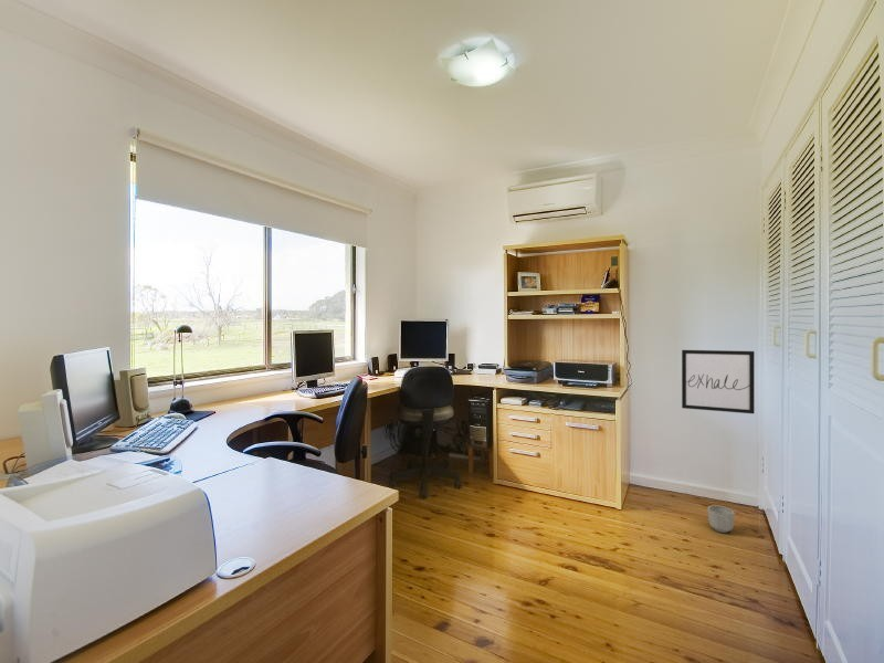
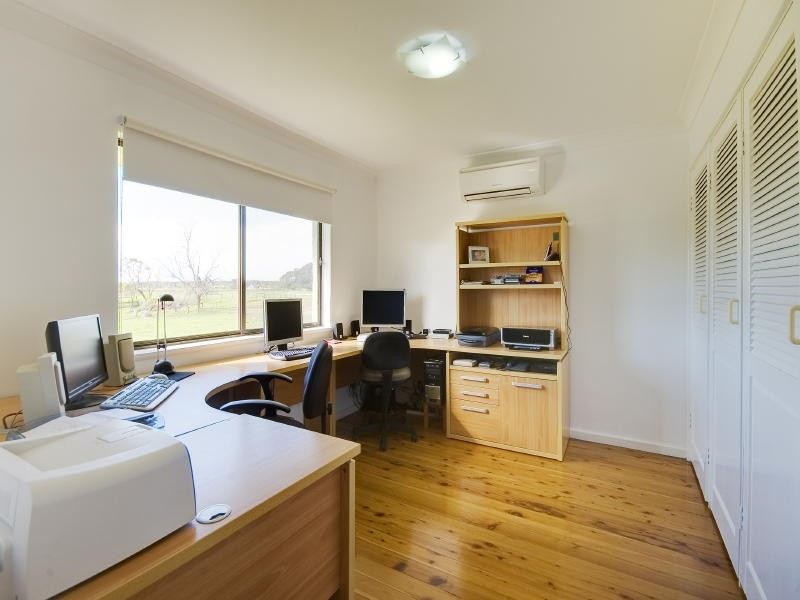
- planter (720, 519)
- wall art (716, 380)
